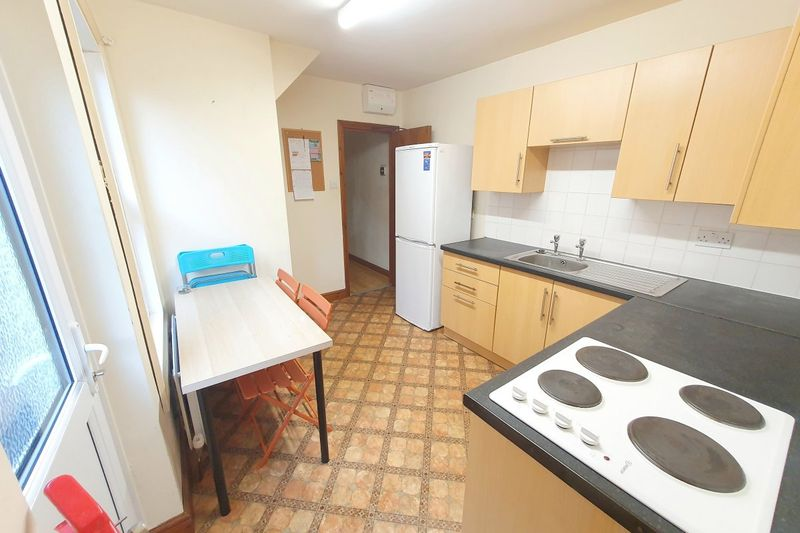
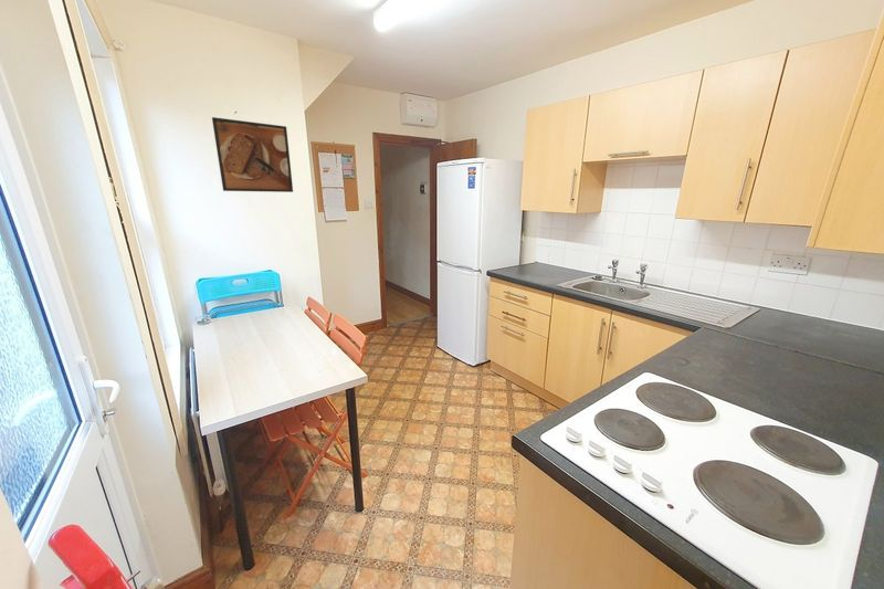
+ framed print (255, 157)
